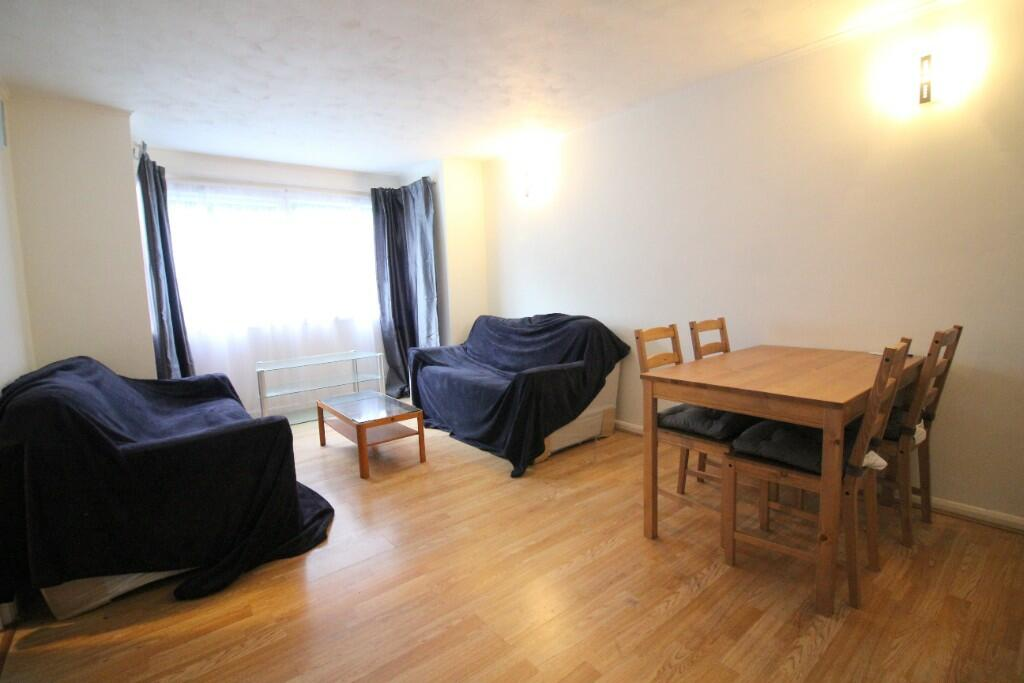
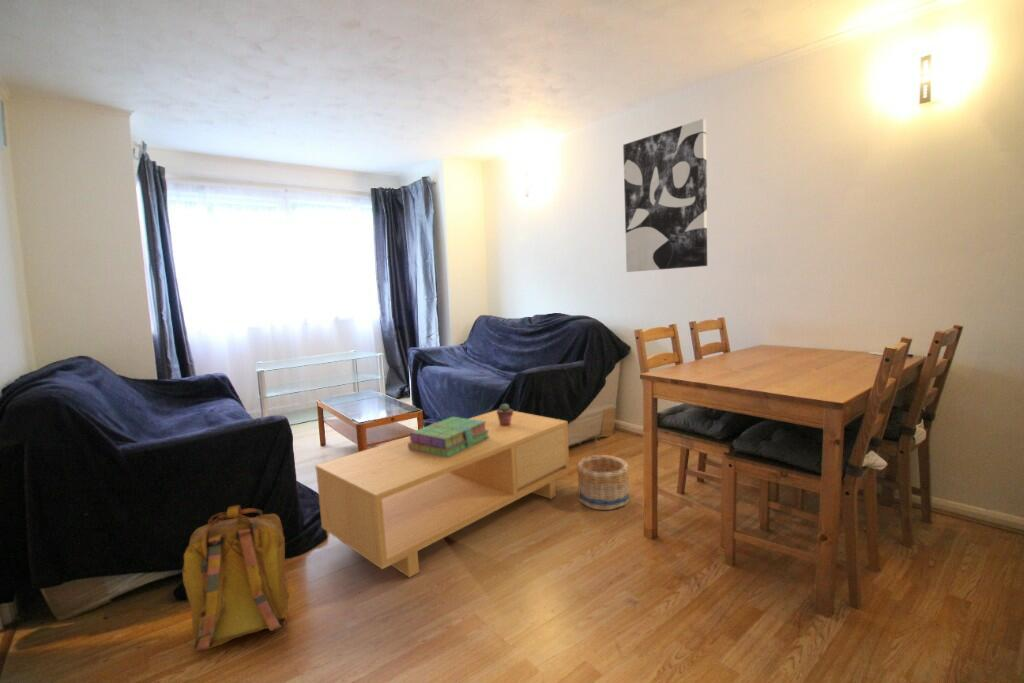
+ potted succulent (504, 413)
+ stack of books (449, 434)
+ coffee table (457, 478)
+ basket (602, 481)
+ backpack (237, 569)
+ wall art (663, 202)
